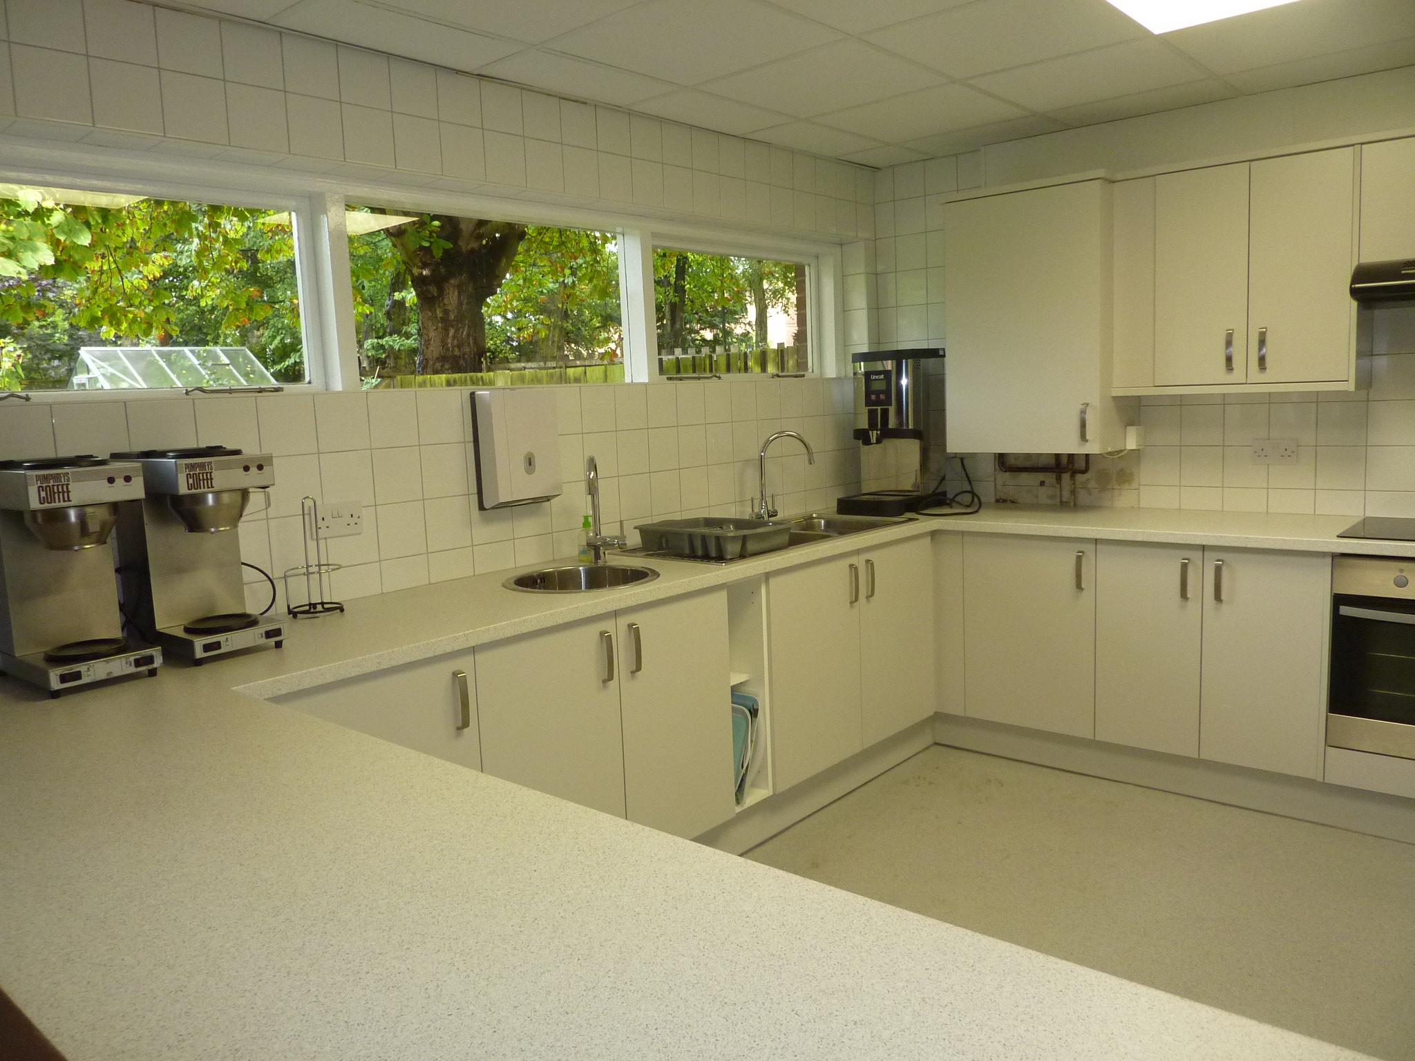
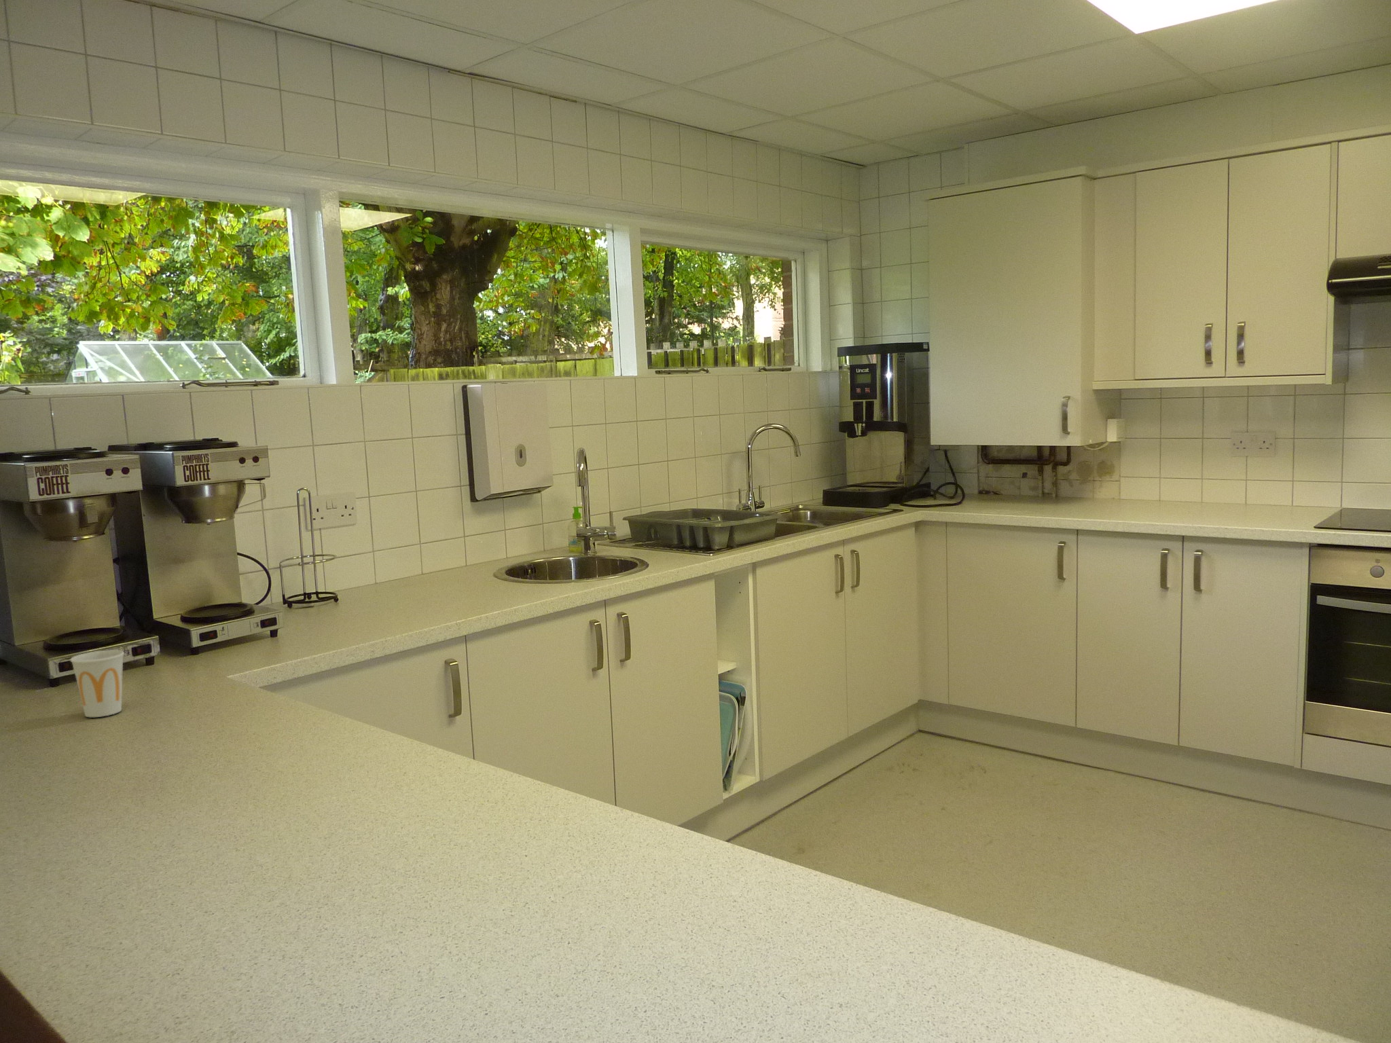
+ cup (100, 684)
